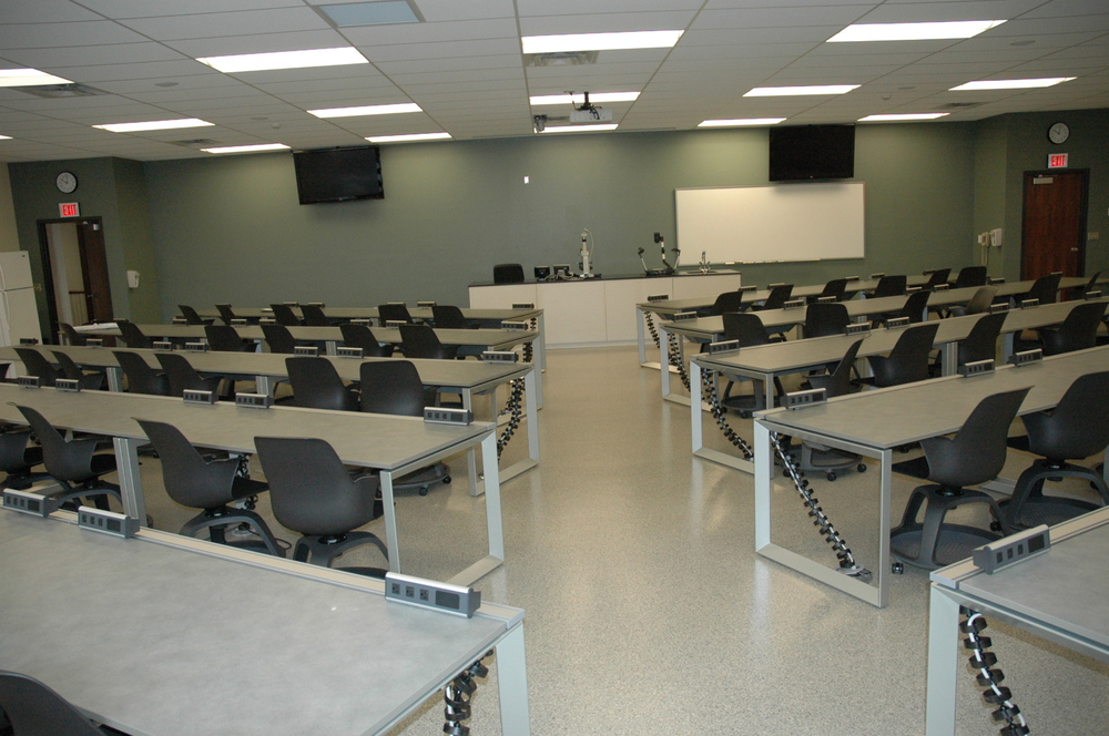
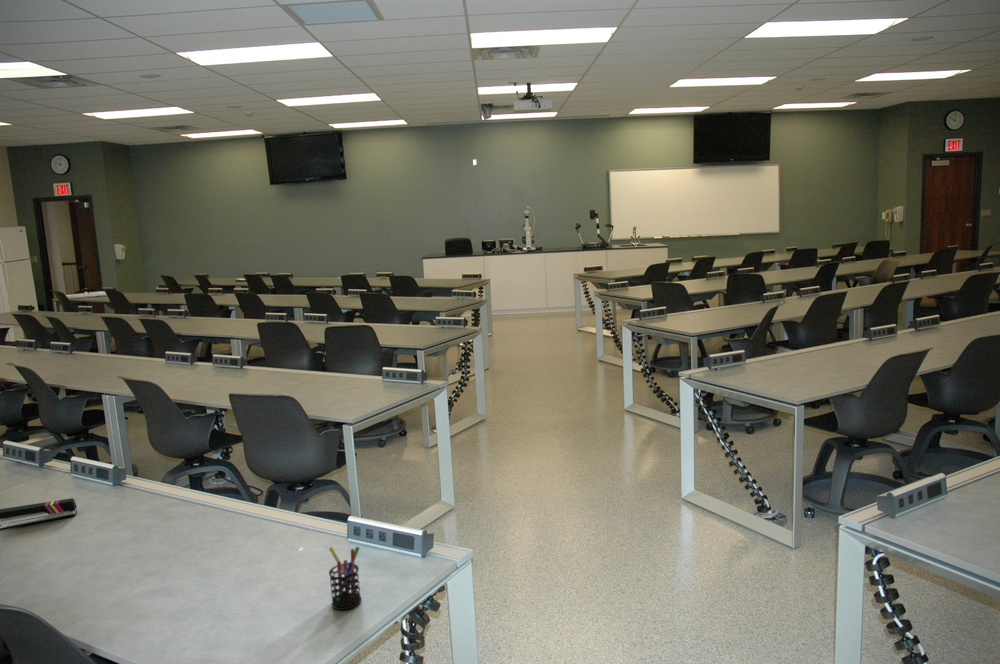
+ pen holder (347, 573)
+ stapler (37, 512)
